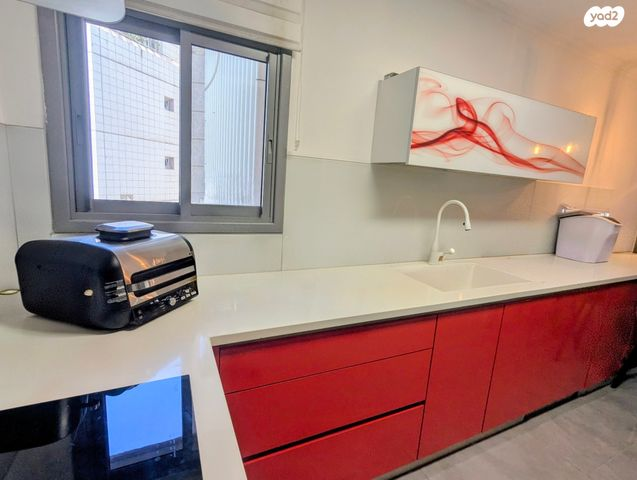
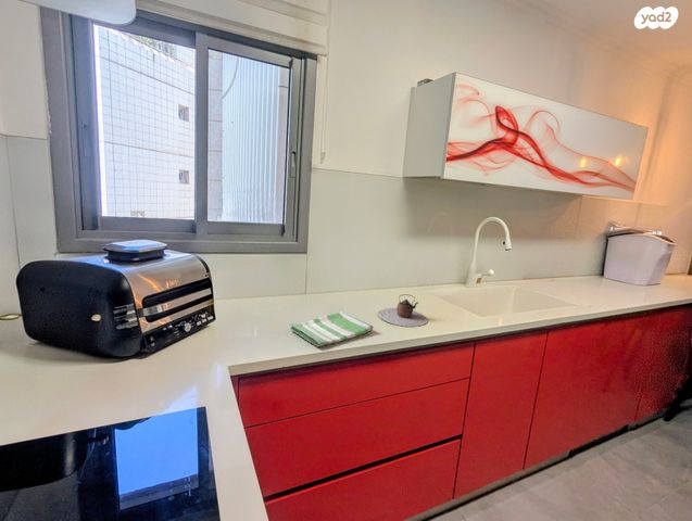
+ teapot (403, 305)
+ dish towel (331, 327)
